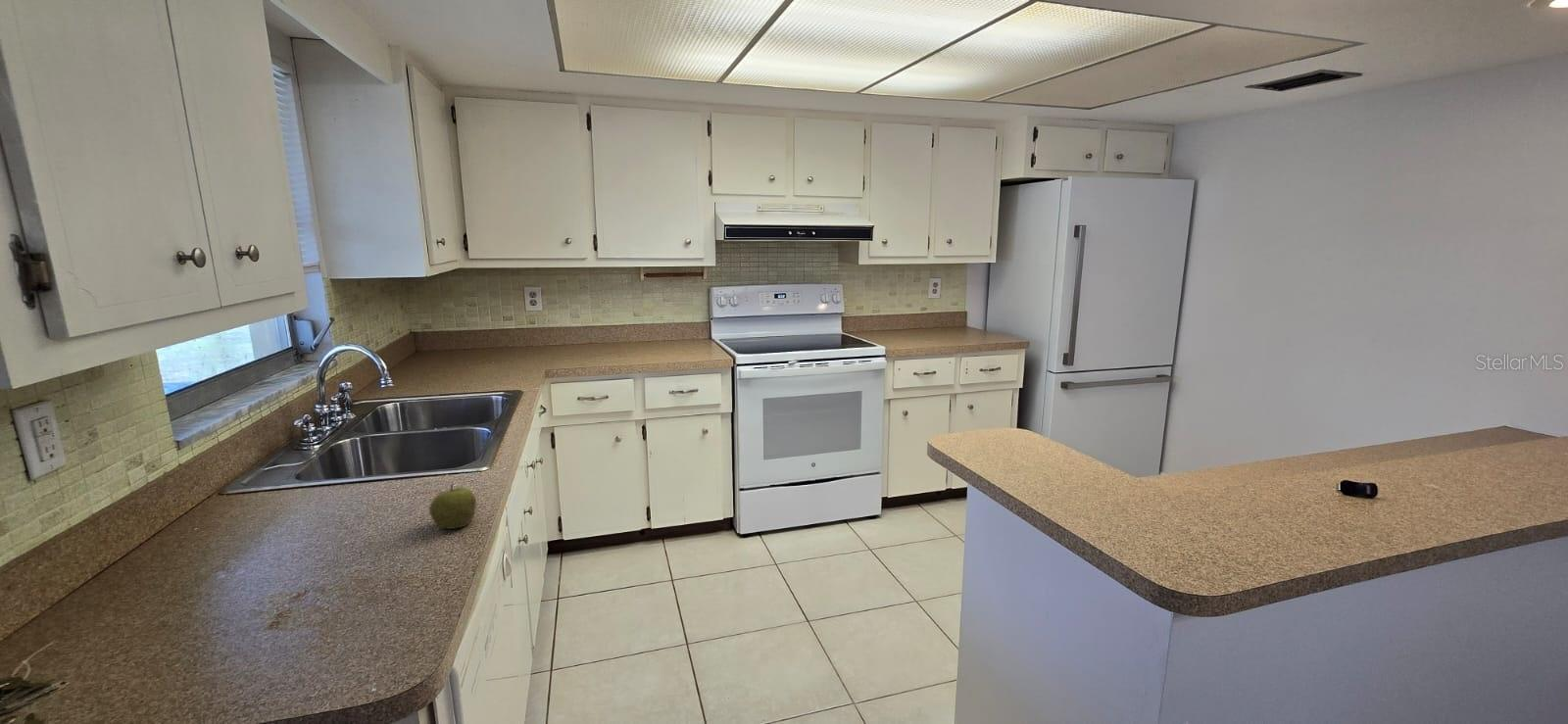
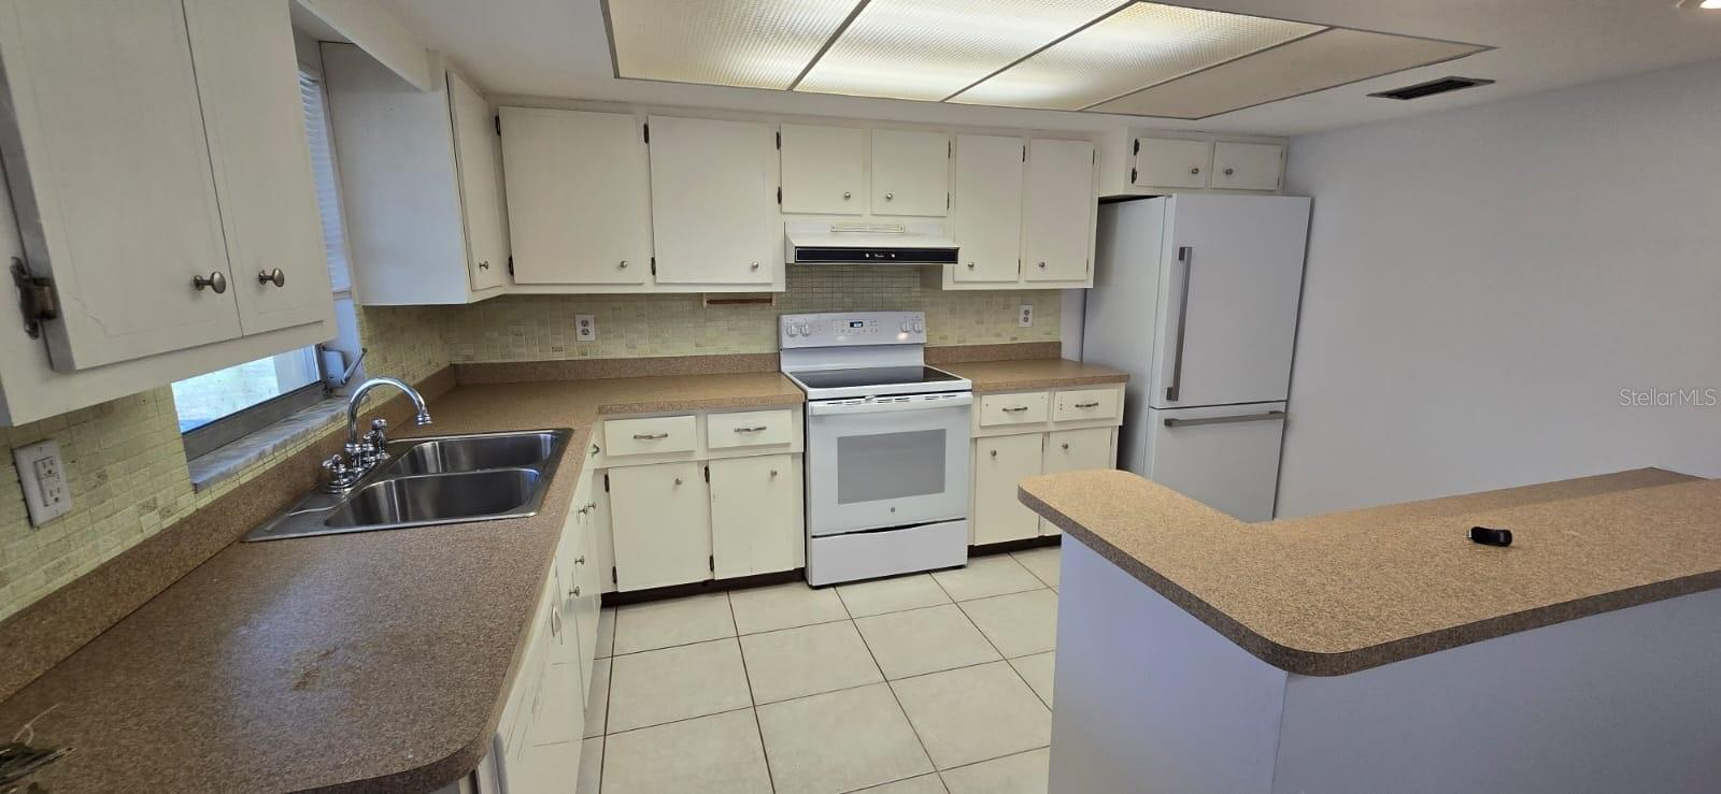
- apple (453, 505)
